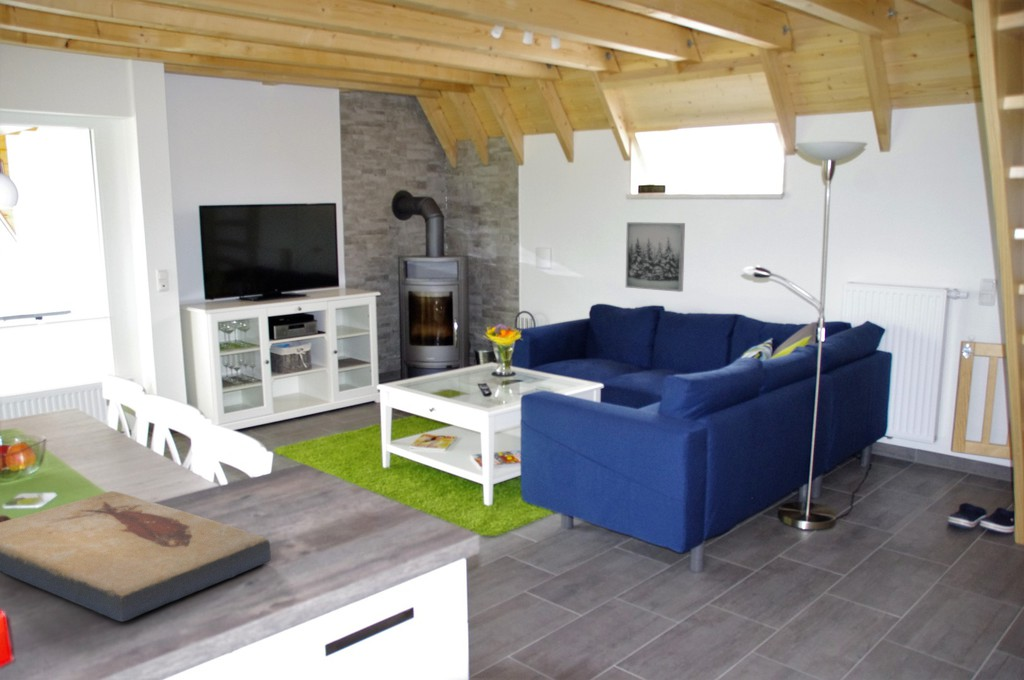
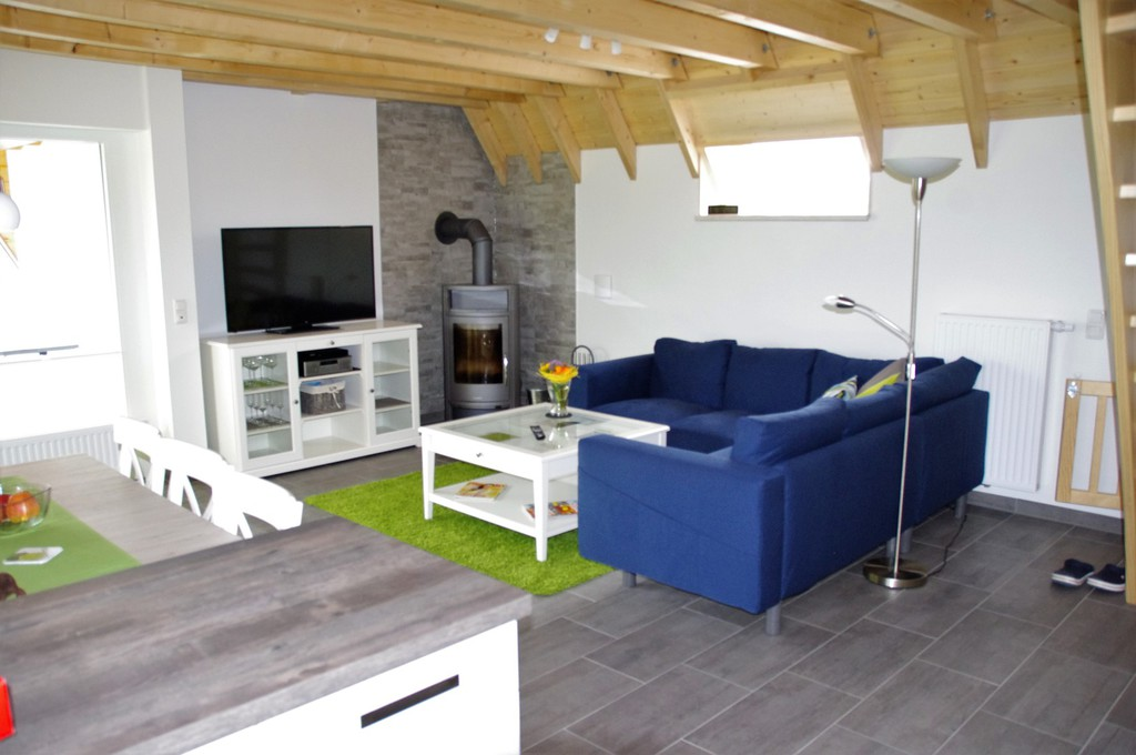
- fish fossil (117, 545)
- wall art (654, 256)
